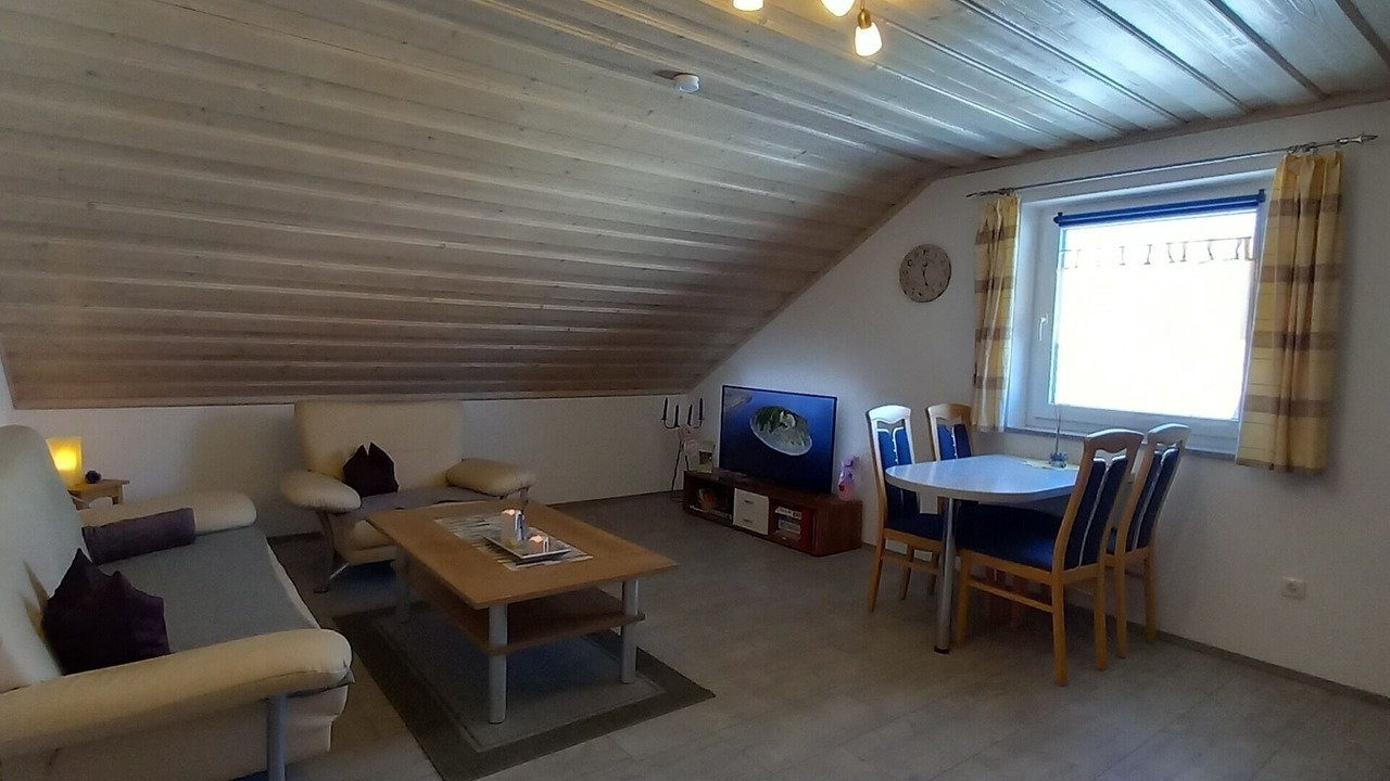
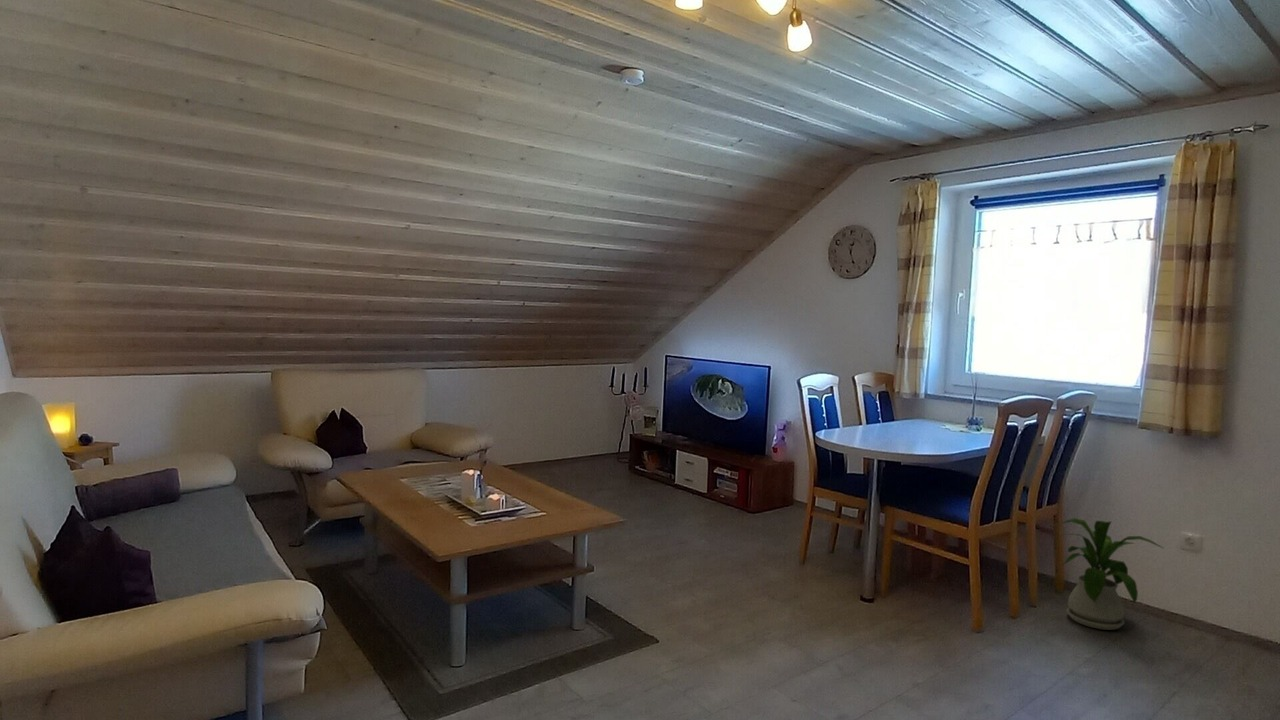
+ house plant (1106, 566)
